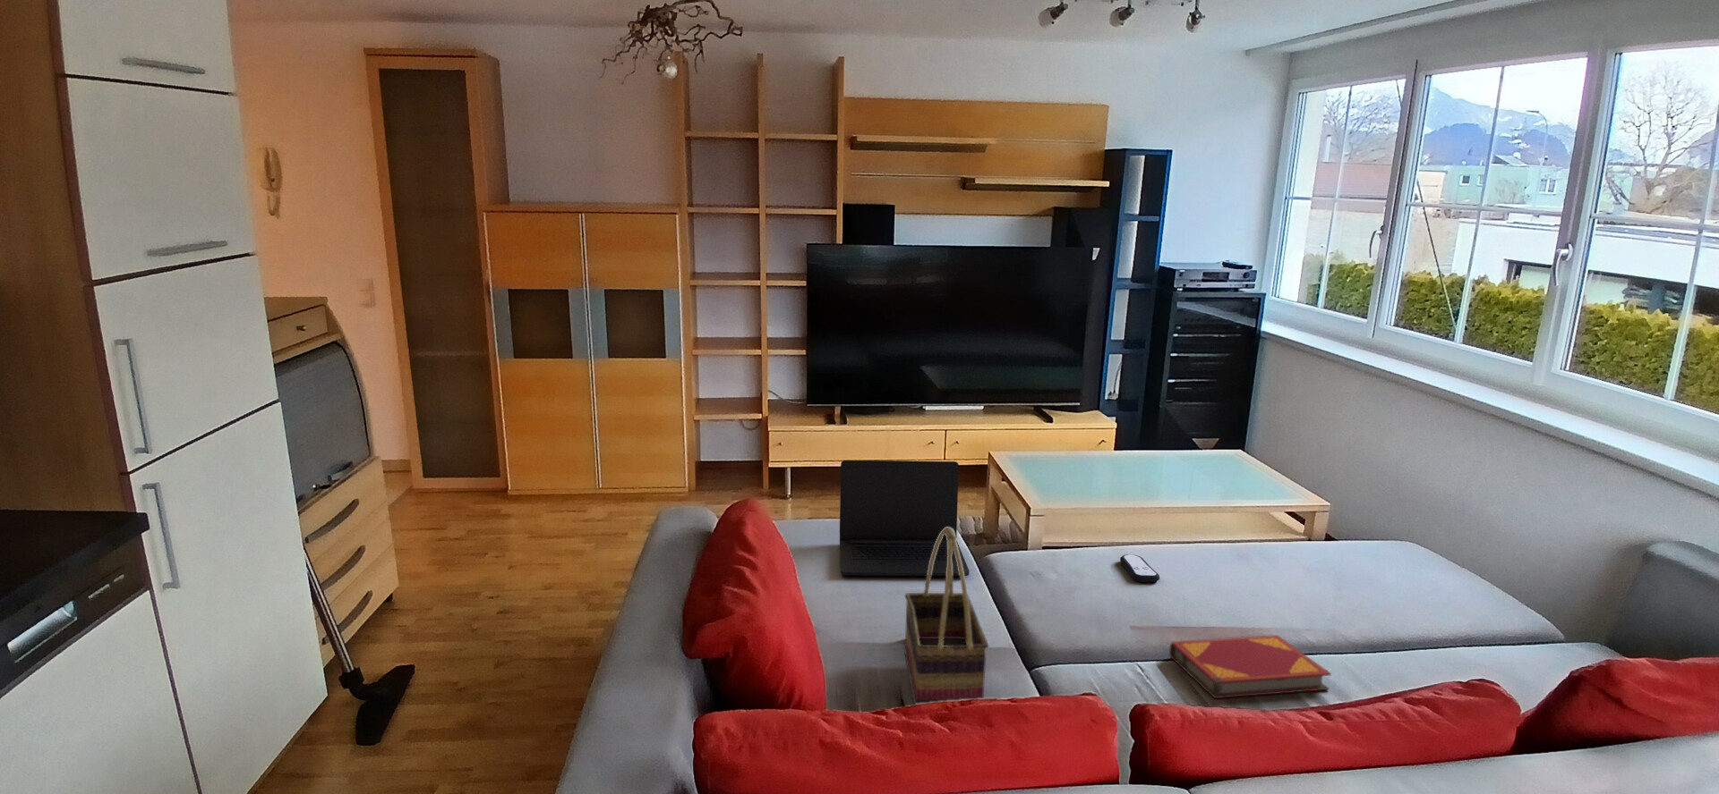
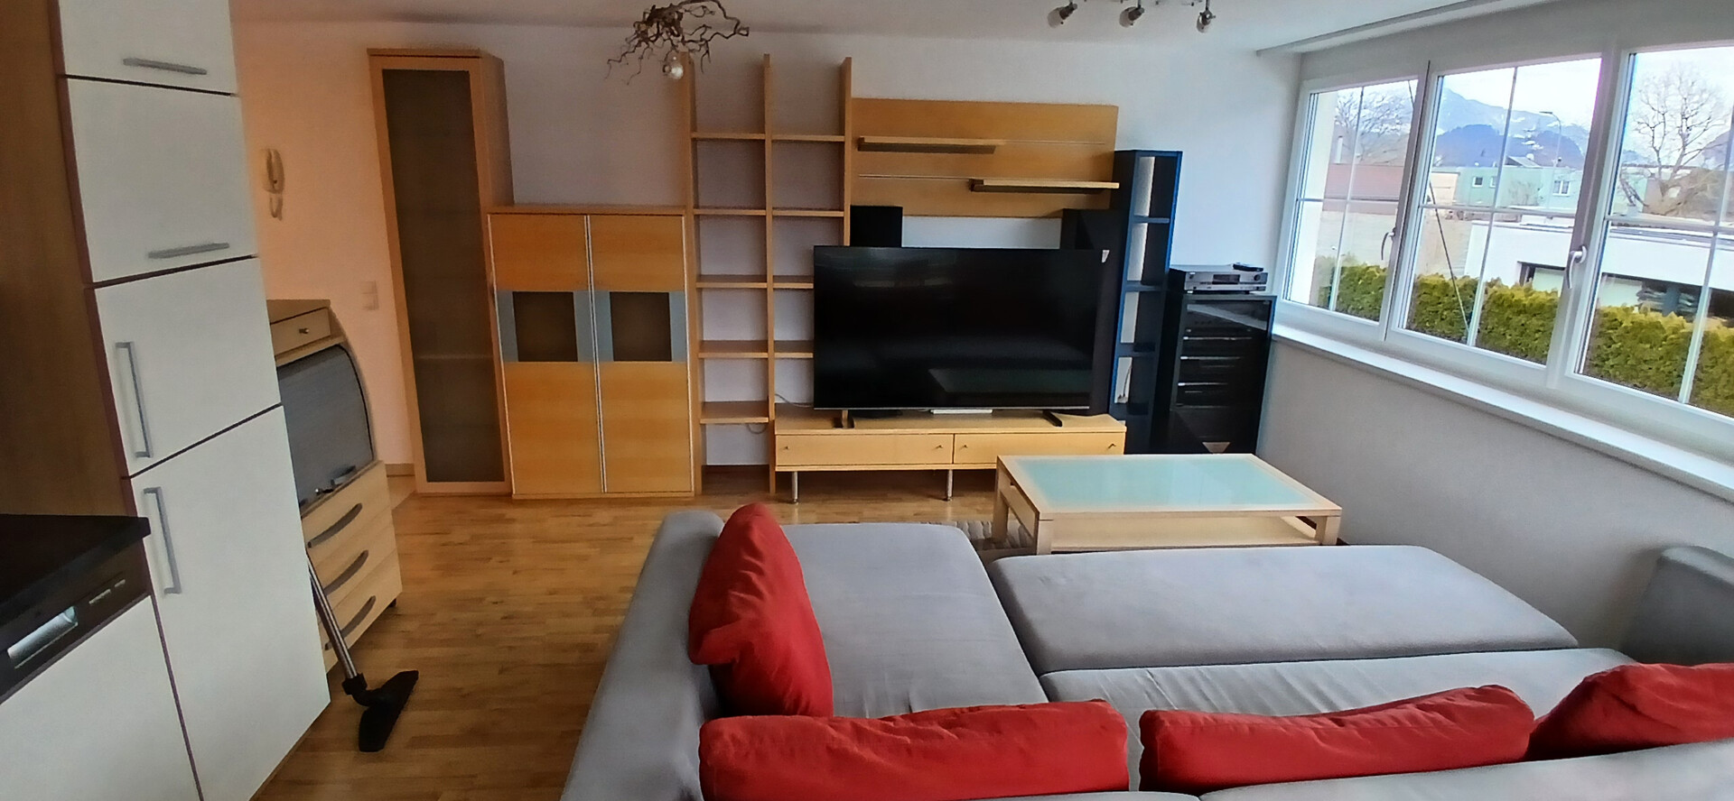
- remote control (1138, 567)
- laptop (901, 516)
- woven basket (945, 608)
- hardback book (1246, 665)
